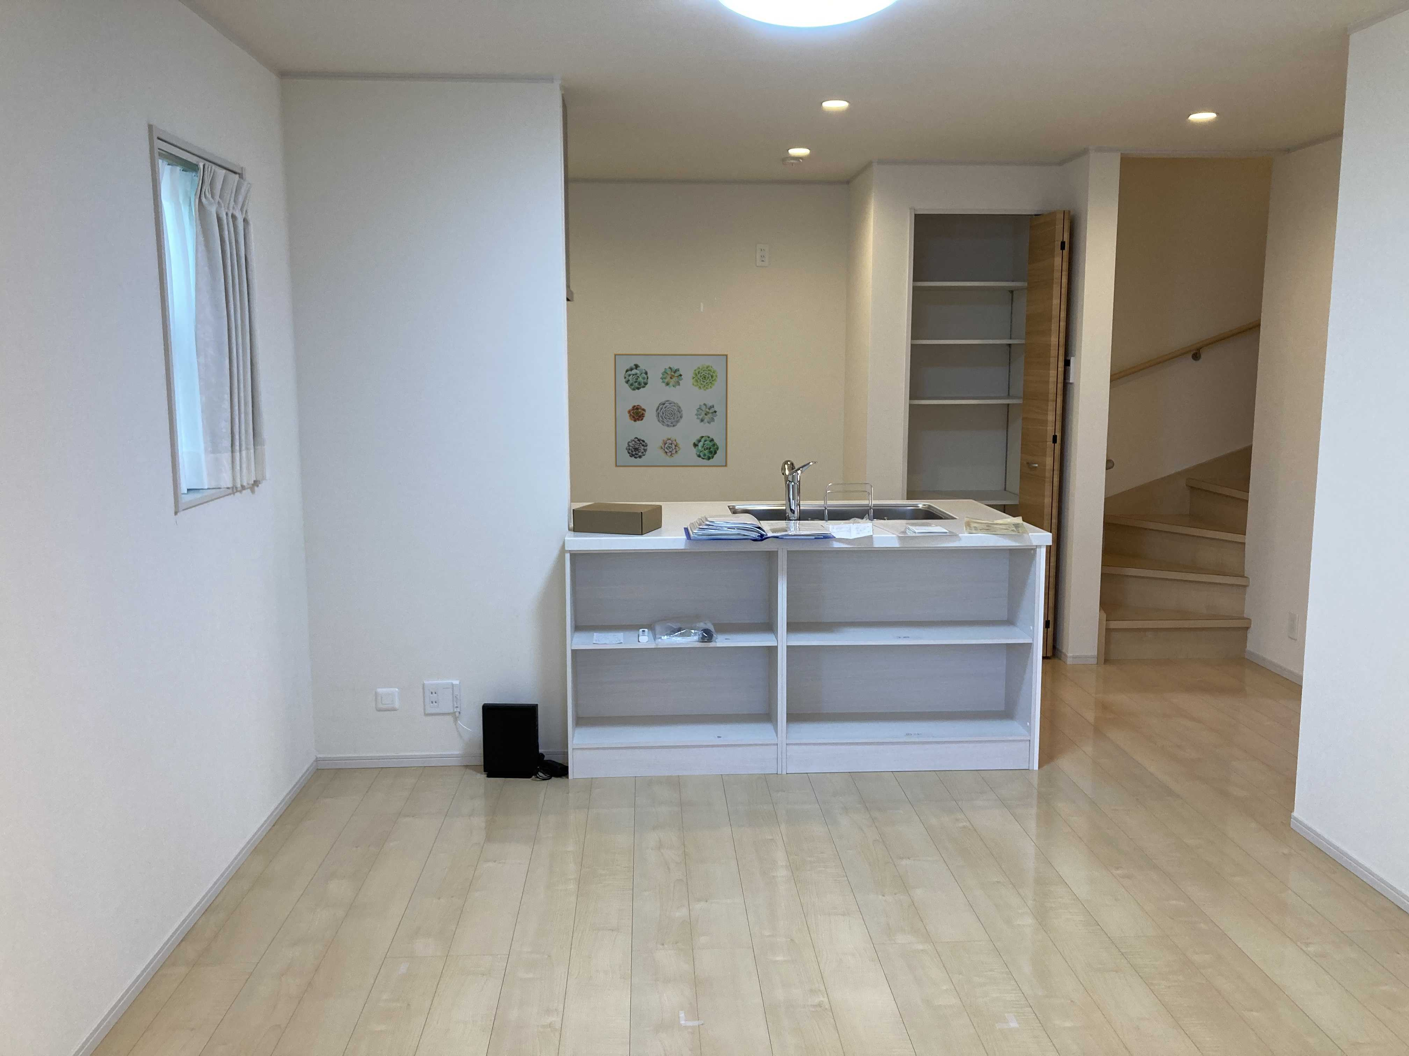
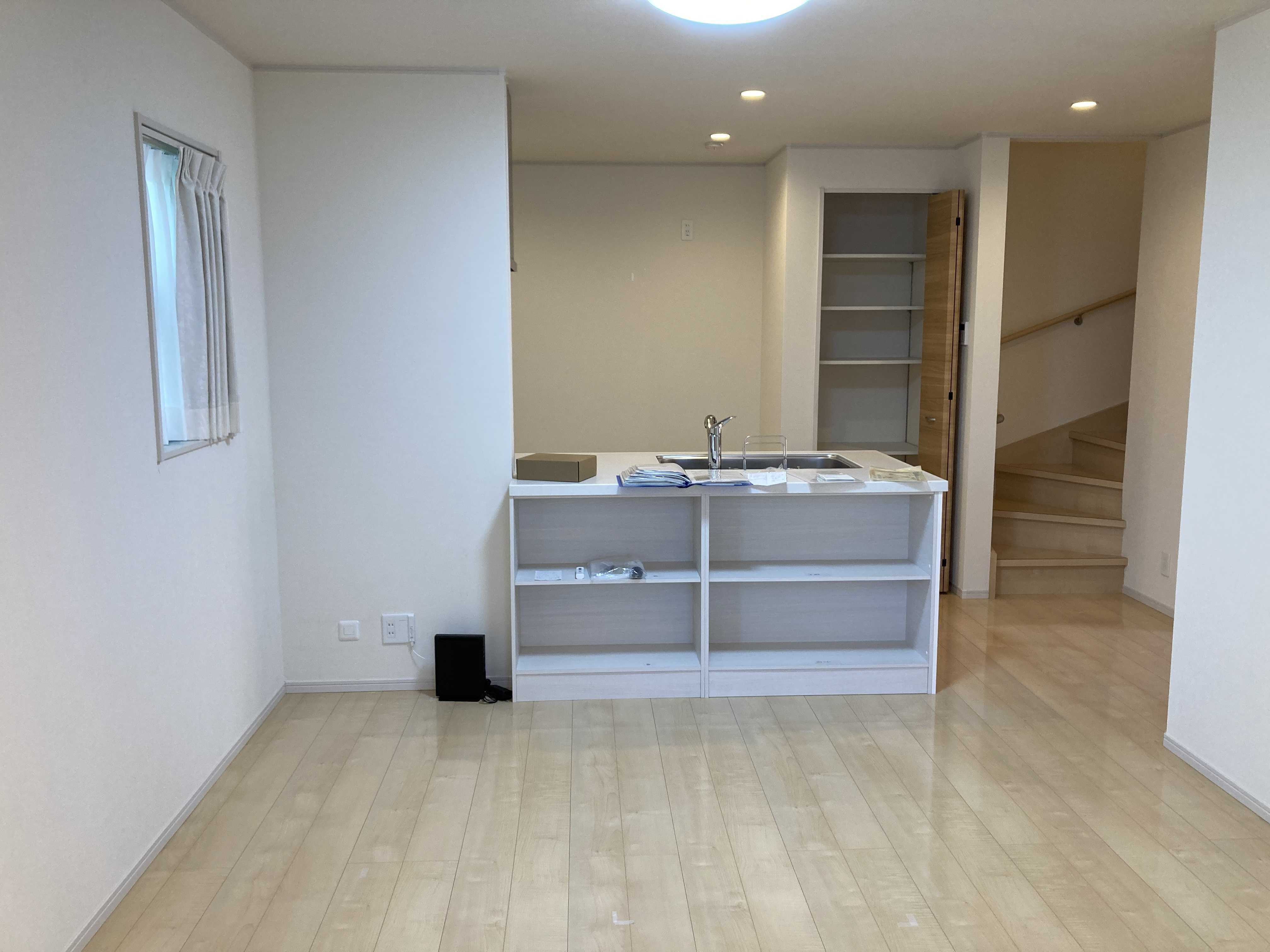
- wall art (671, 410)
